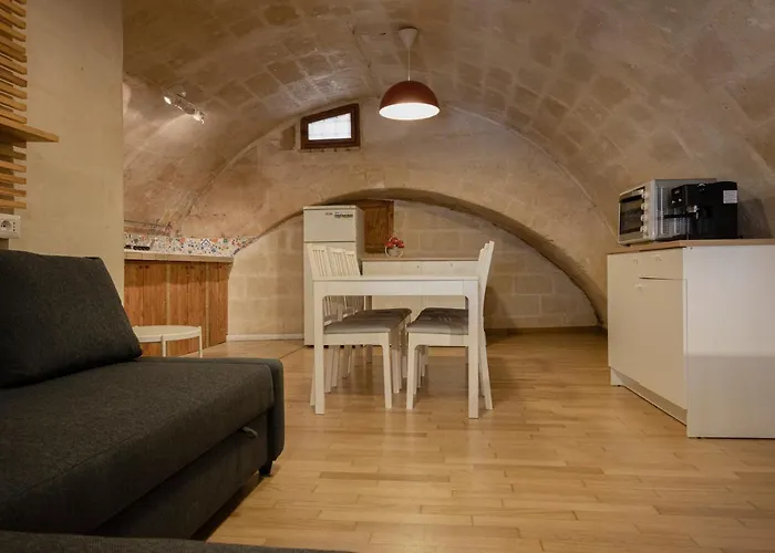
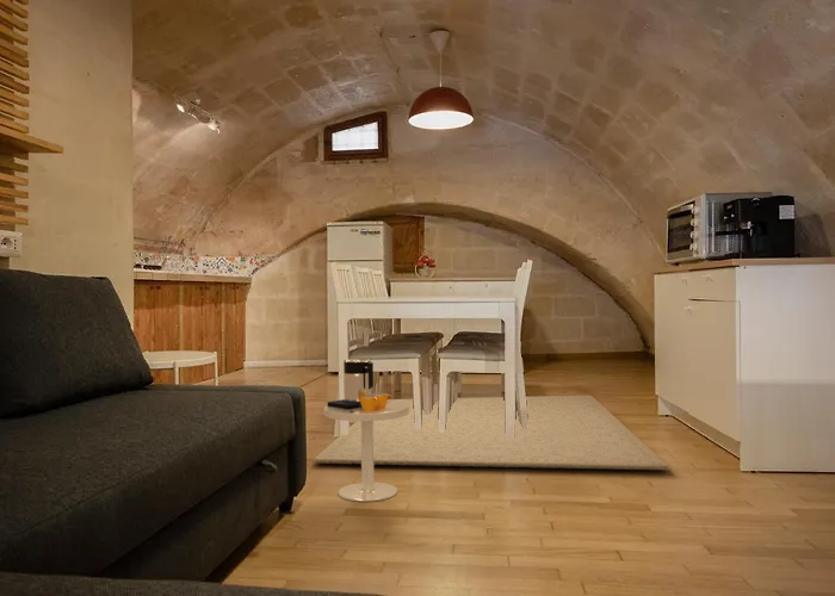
+ rug (485, 416)
+ side table (366, 427)
